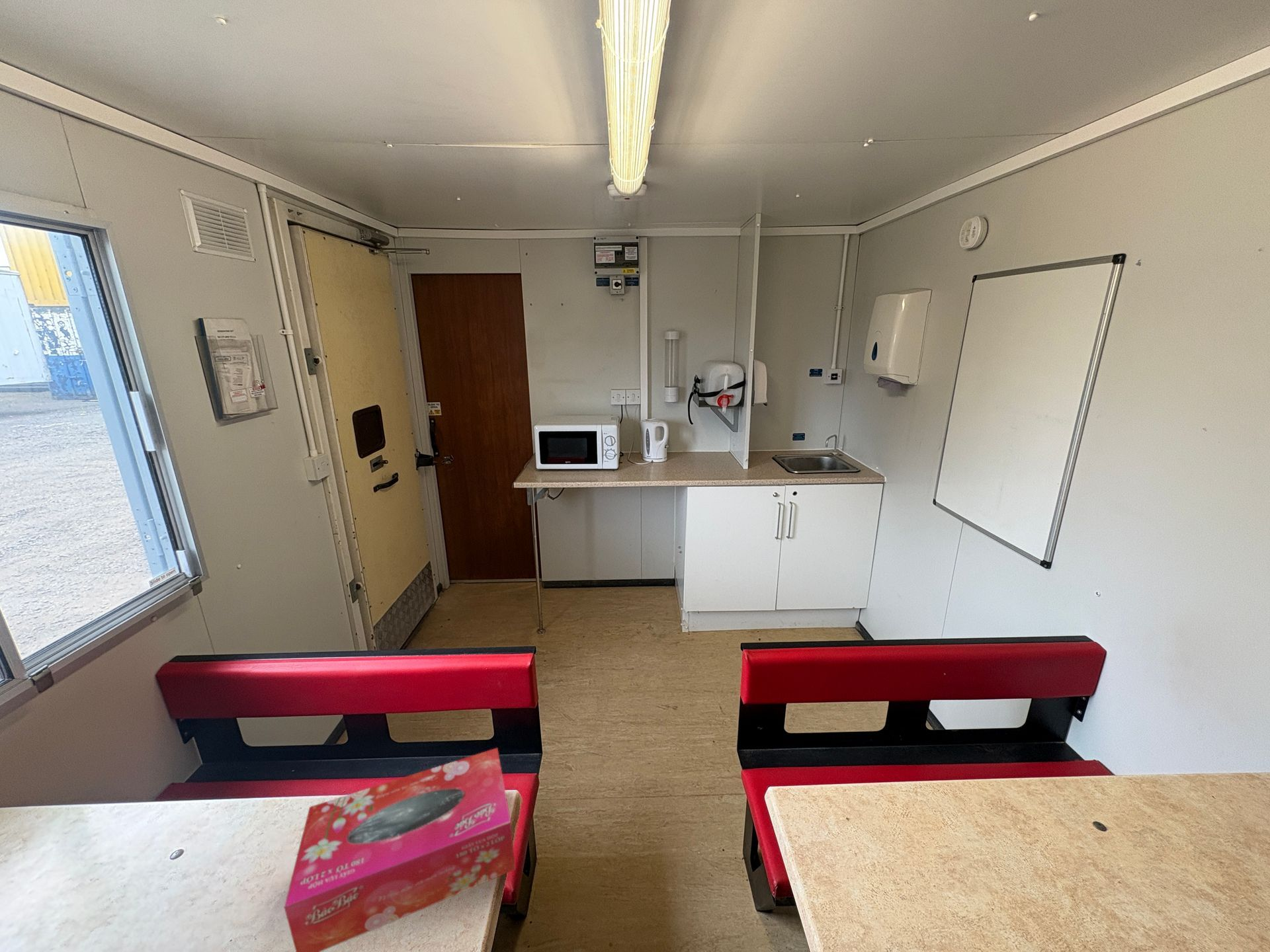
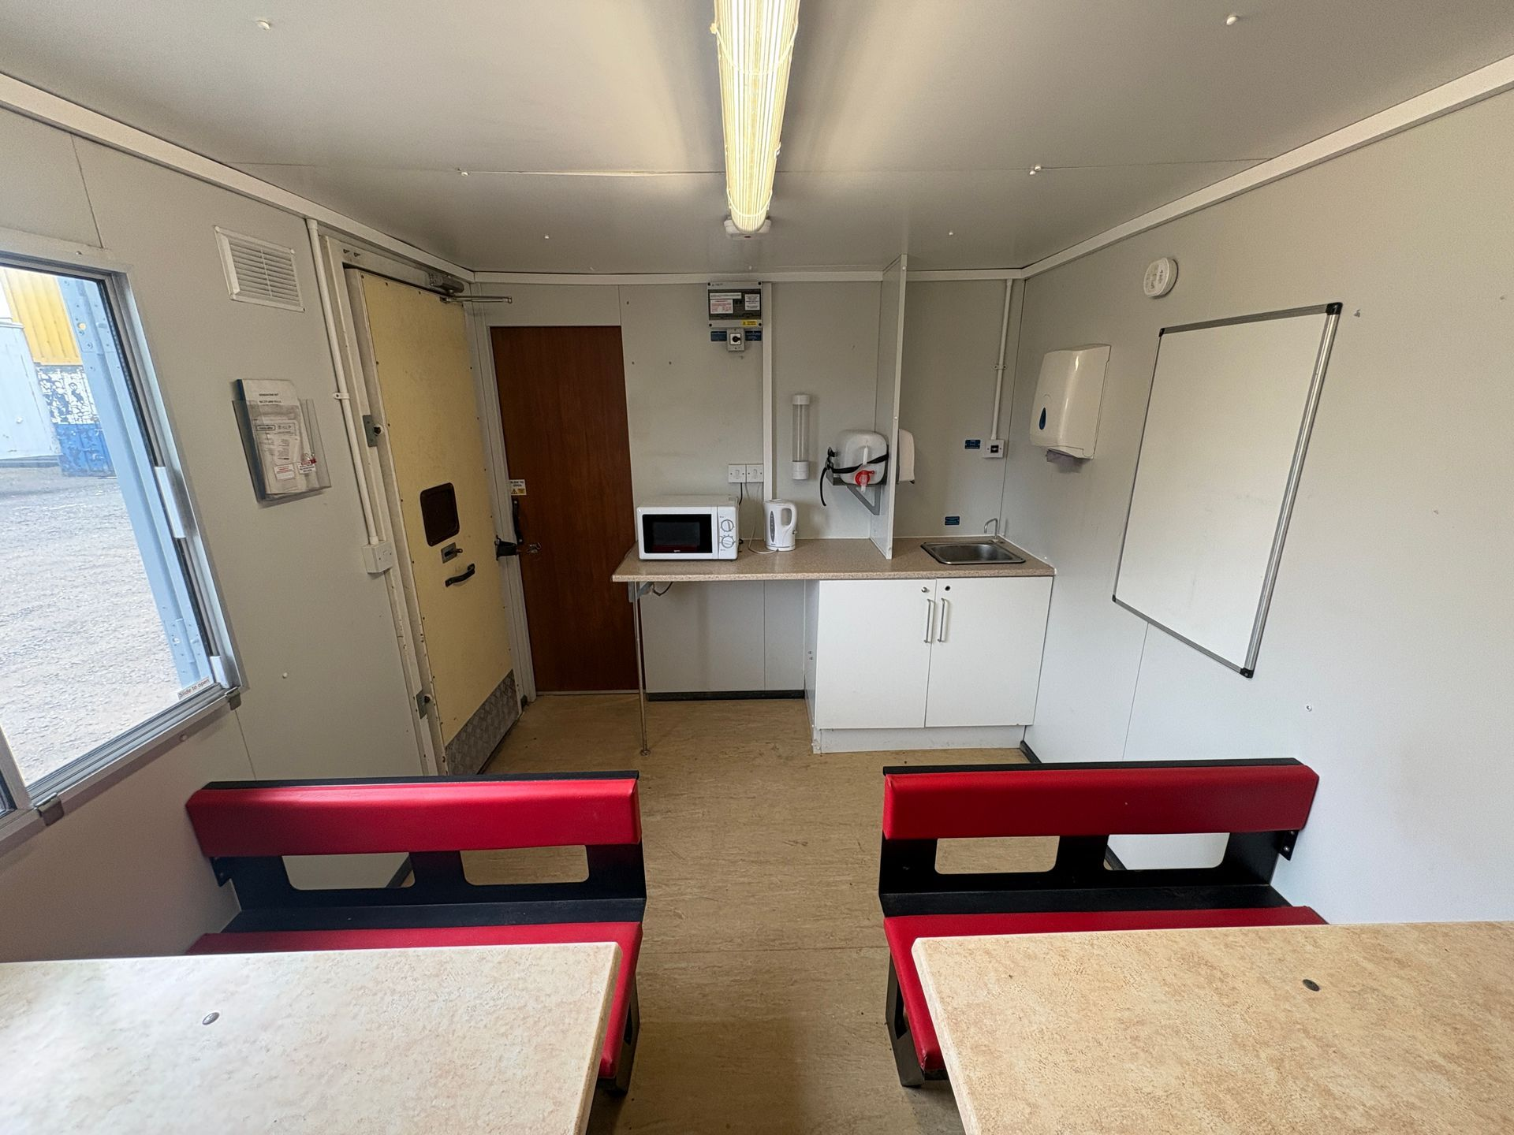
- tissue box (412, 838)
